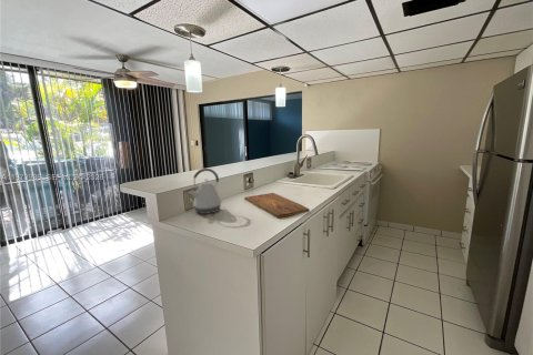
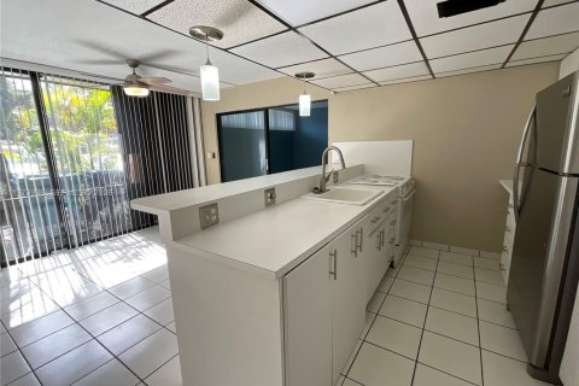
- kettle (205, 190)
- cutting board (274, 203)
